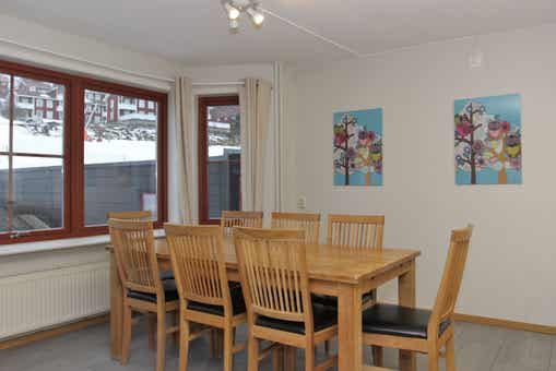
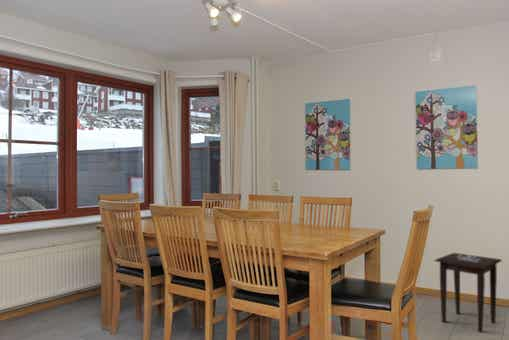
+ side table (459, 289)
